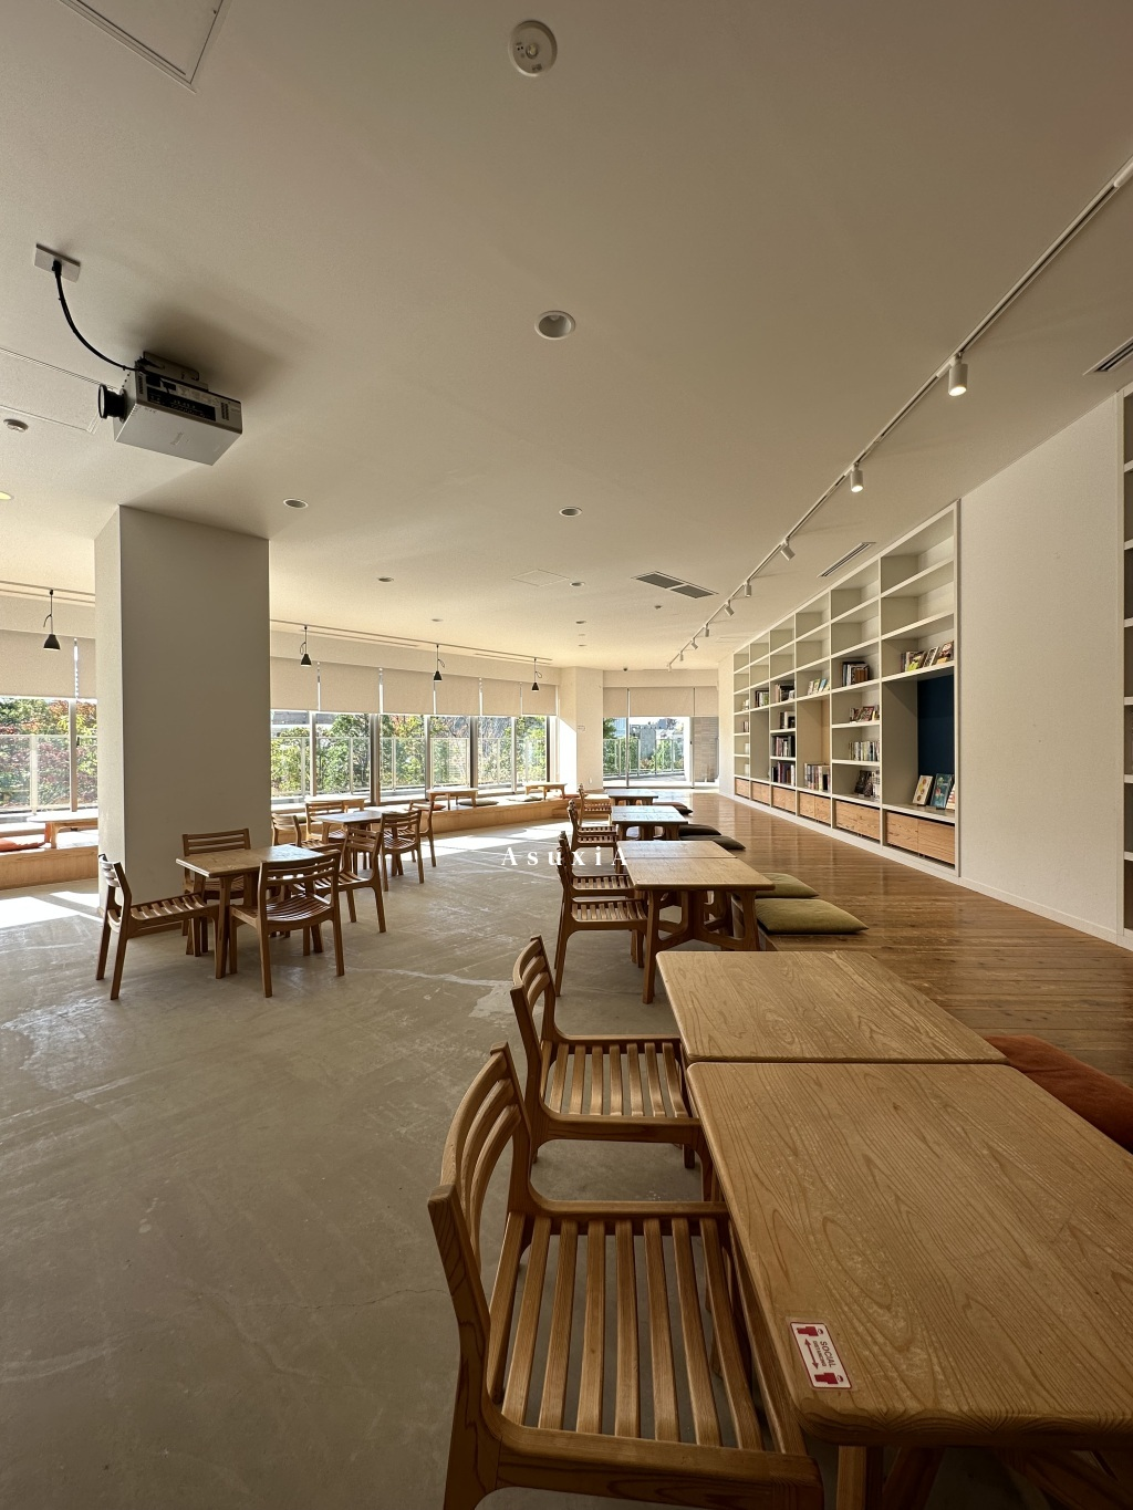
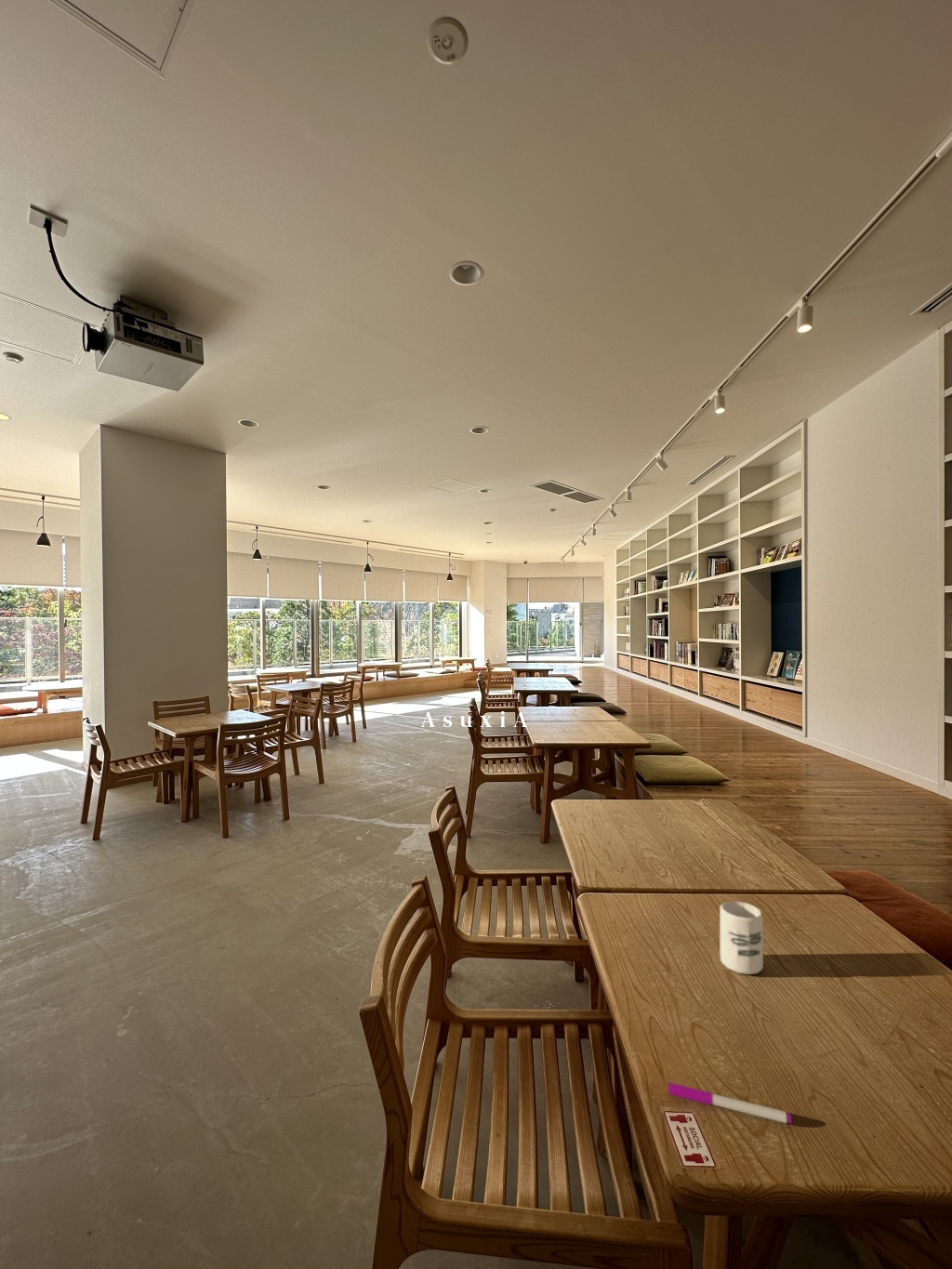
+ pen (727, 1103)
+ cup (741, 937)
